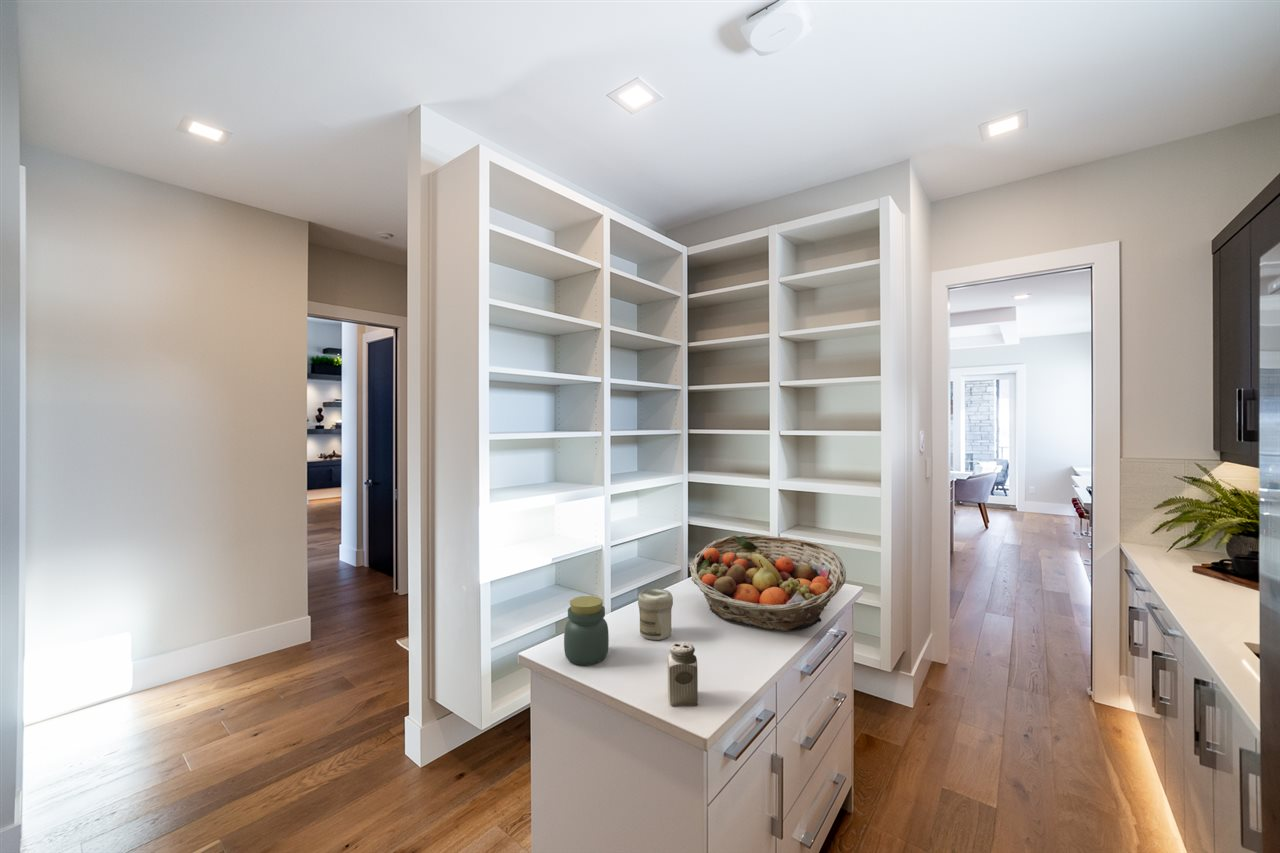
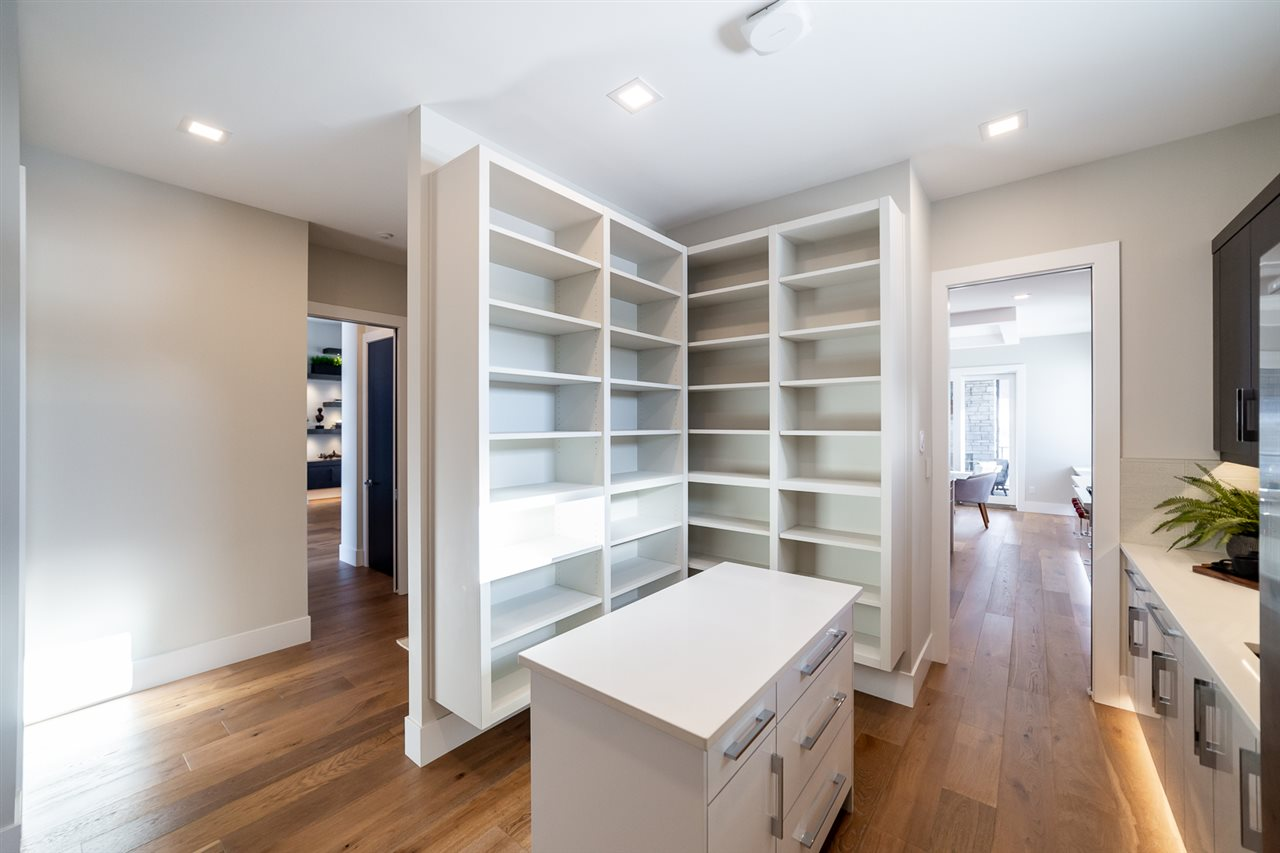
- jar (586, 628)
- fruit basket (764, 578)
- jar (655, 613)
- salt shaker (682, 671)
